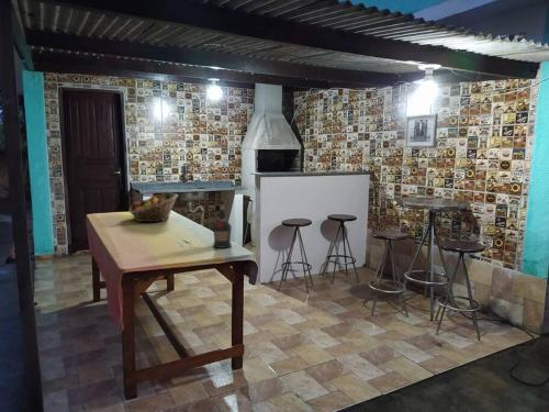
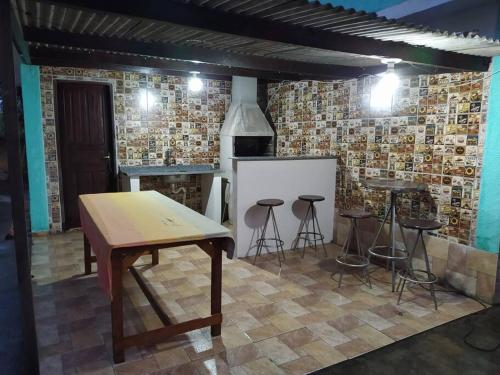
- fruit basket (154, 207)
- wall art (421, 131)
- liquor bottle (222, 223)
